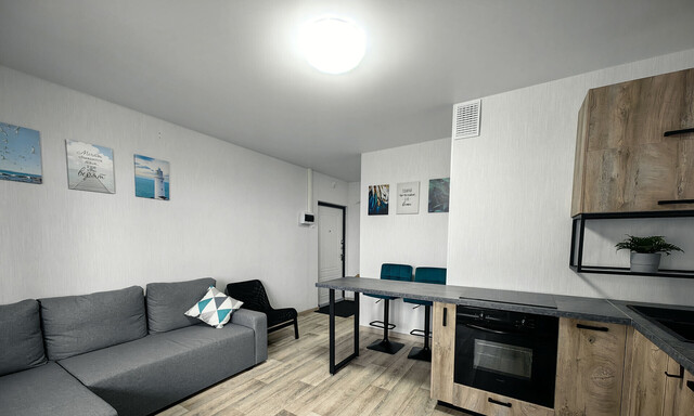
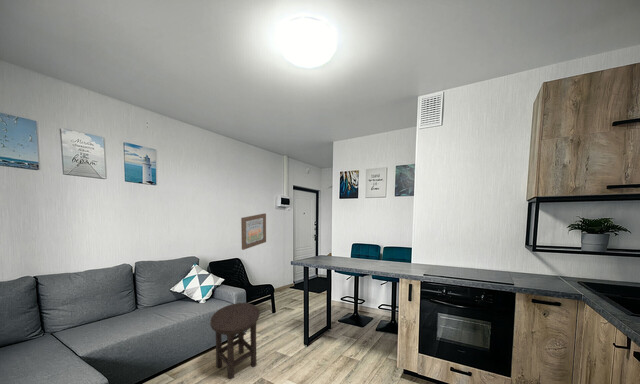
+ wall art (254, 230)
+ stool (236, 340)
